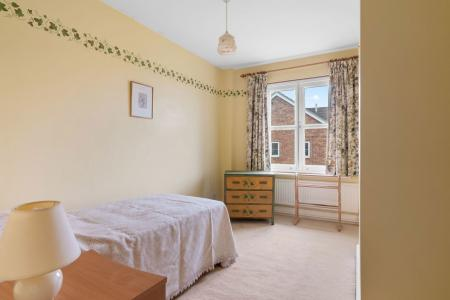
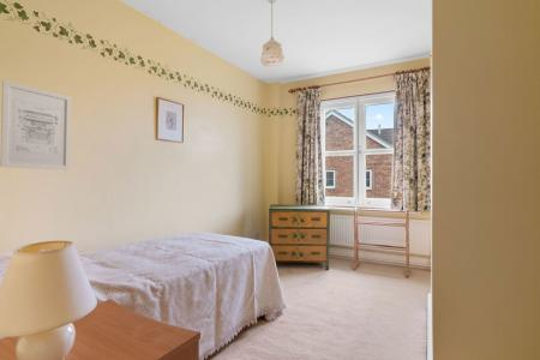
+ wall art (38, 128)
